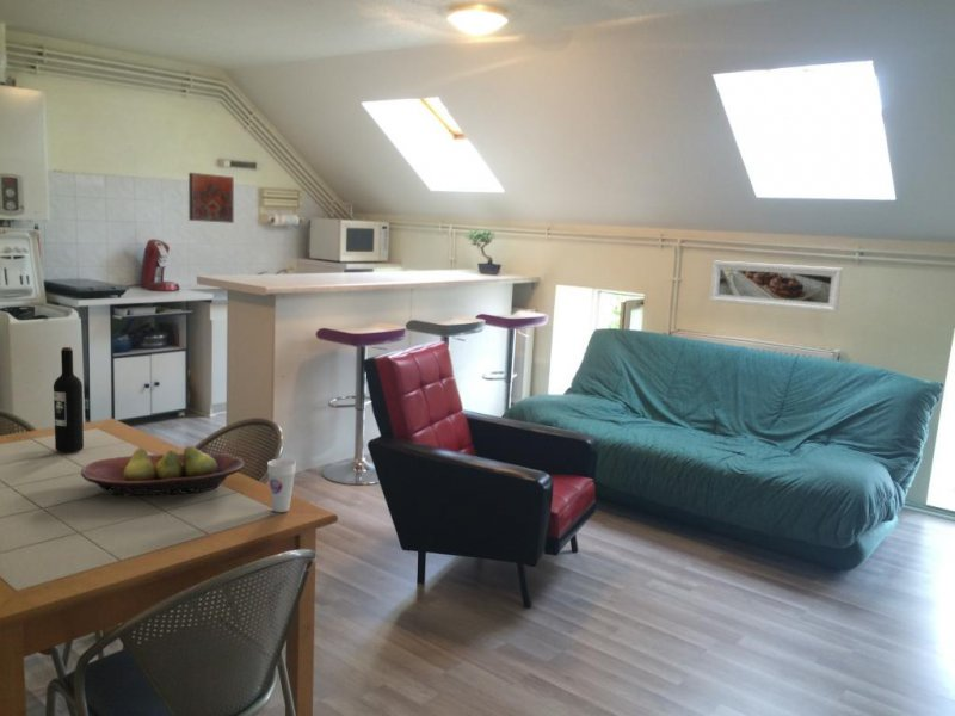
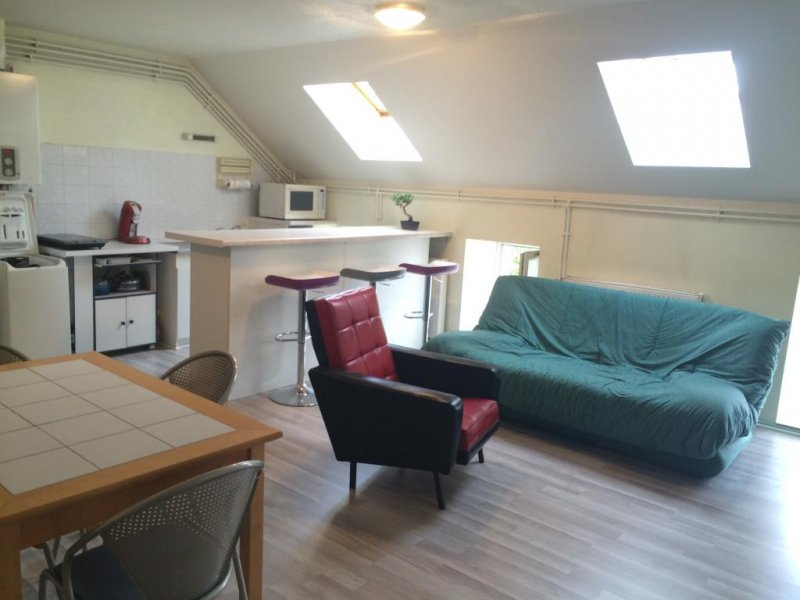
- fruit bowl (165, 468)
- decorative tile (211, 198)
- wine bottle (68, 399)
- cup (281, 486)
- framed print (772, 285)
